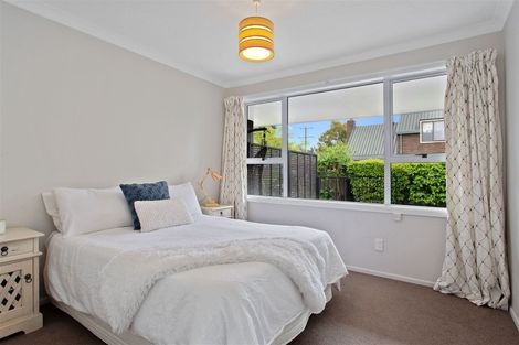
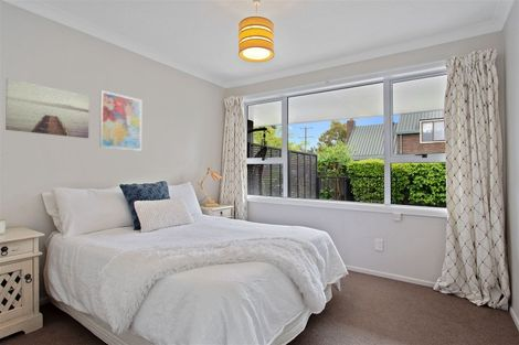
+ wall art (51, 110)
+ wall art (121, 121)
